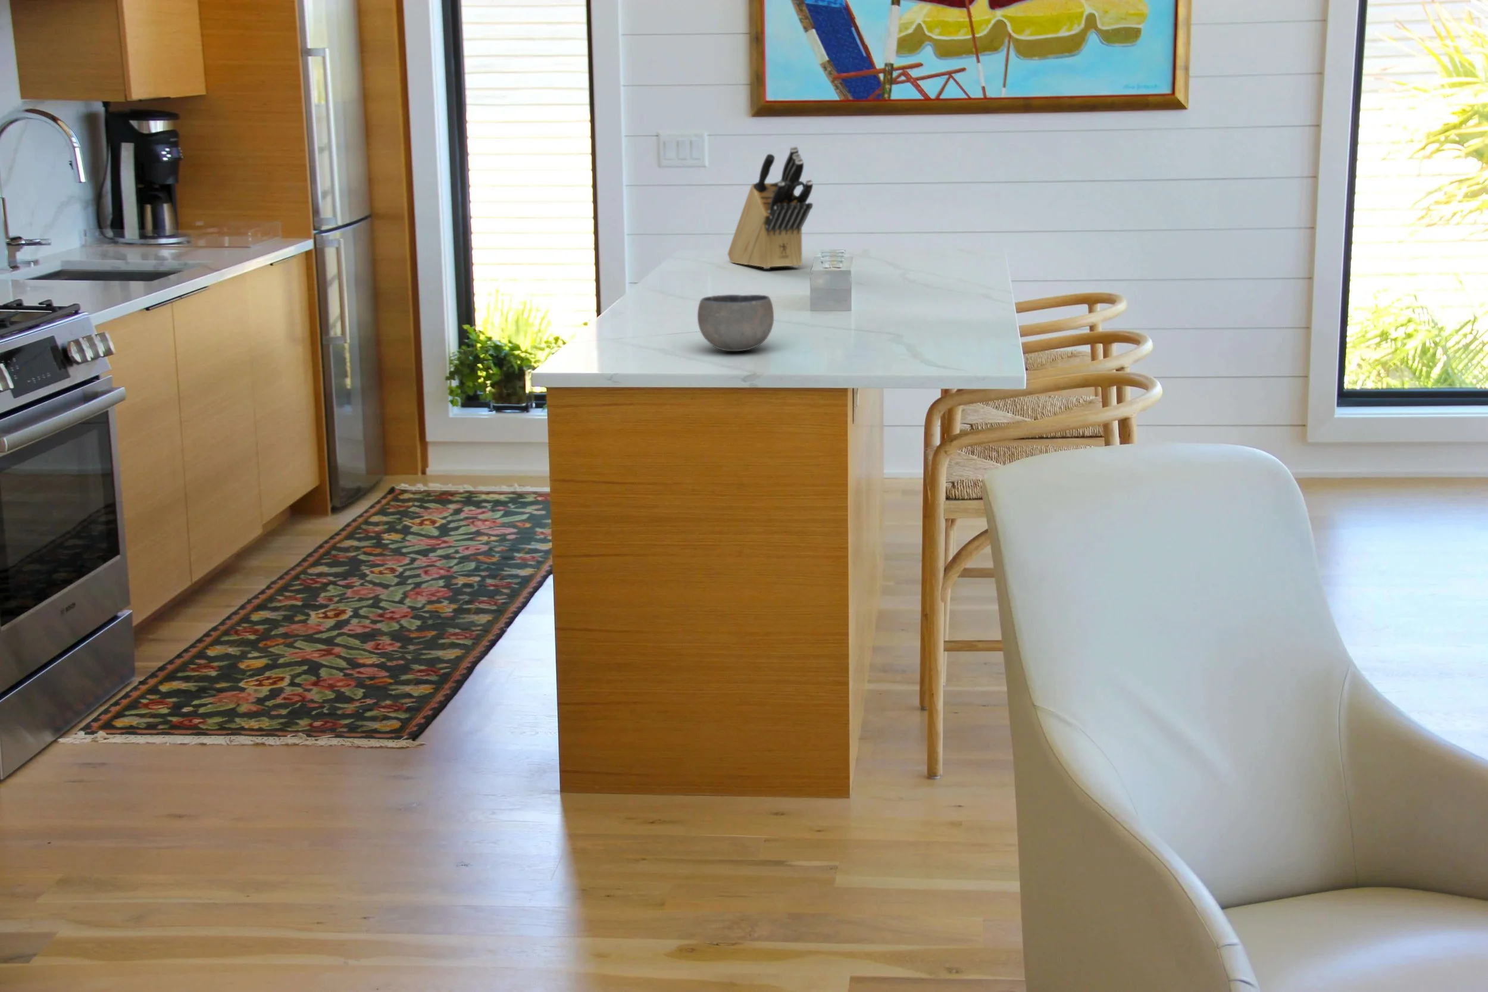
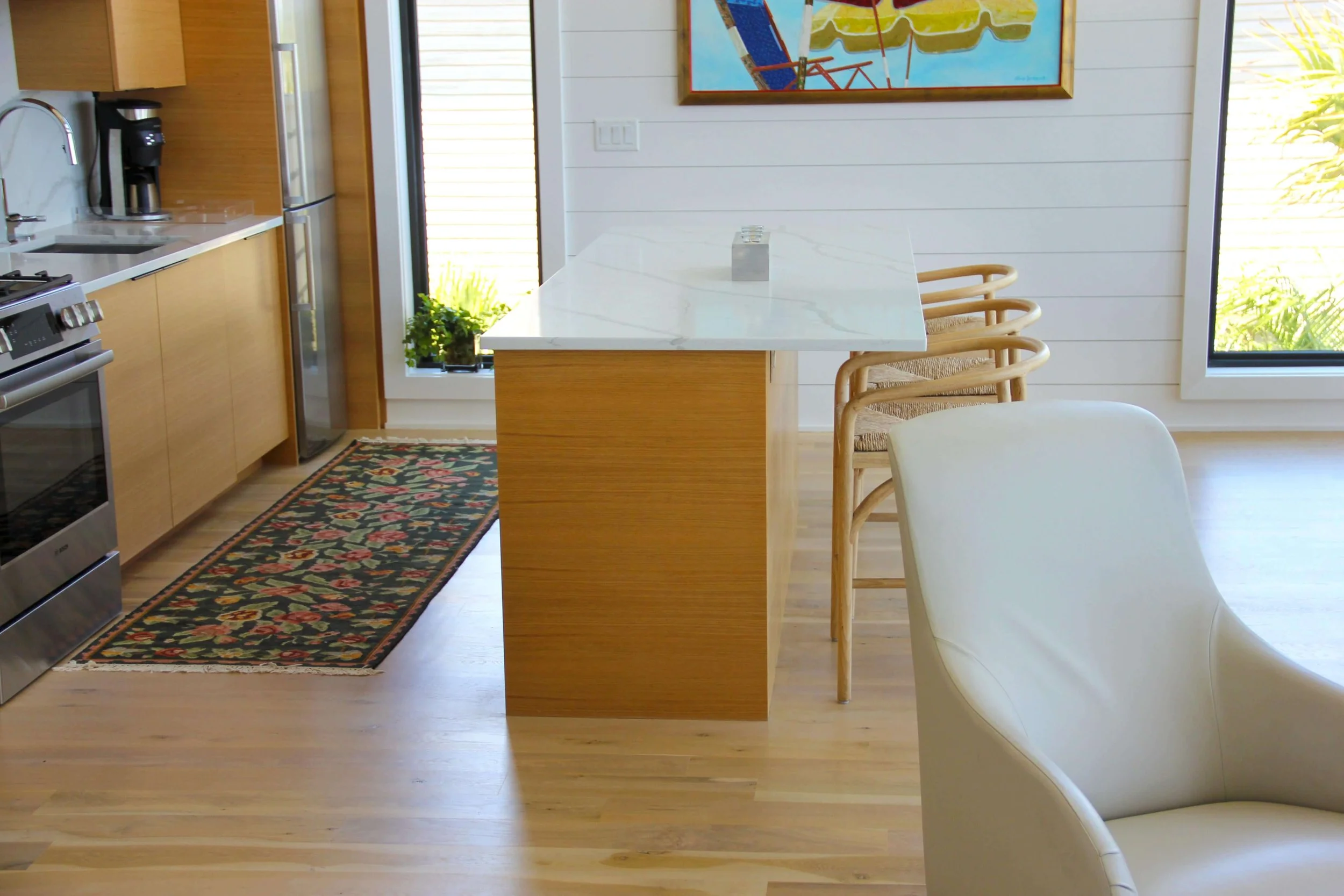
- knife block (769, 207)
- bowl (735, 323)
